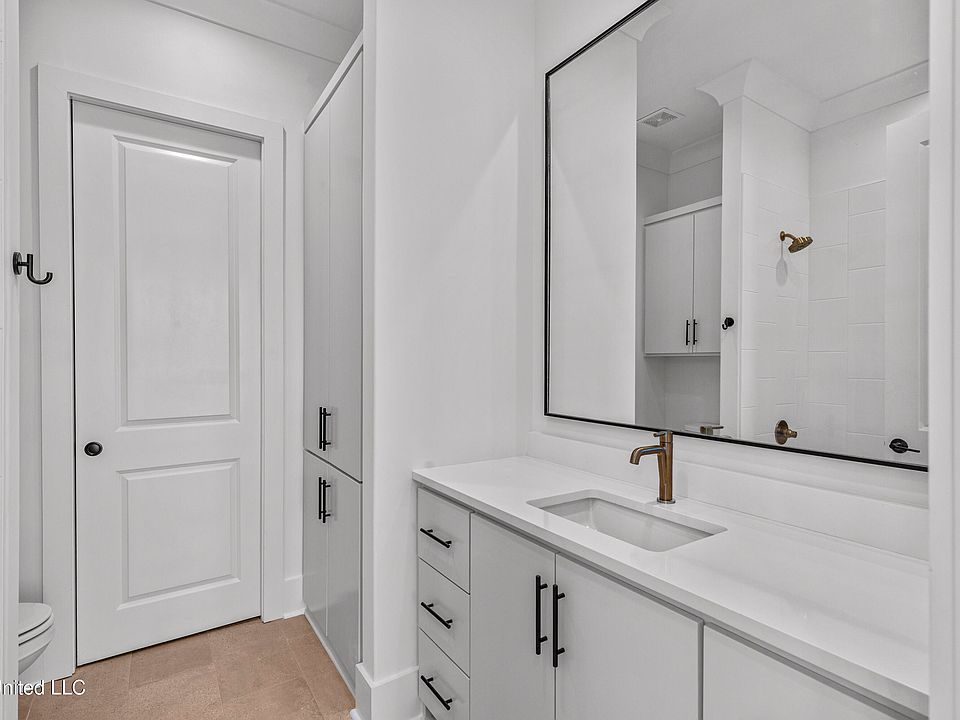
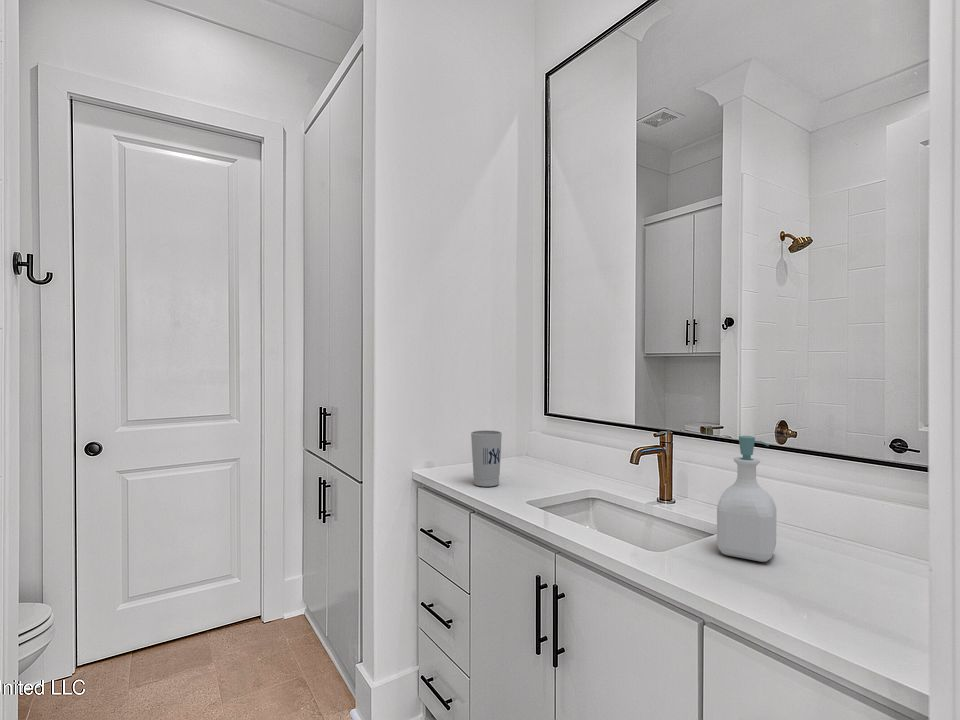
+ soap bottle (746, 494)
+ cup (486, 458)
